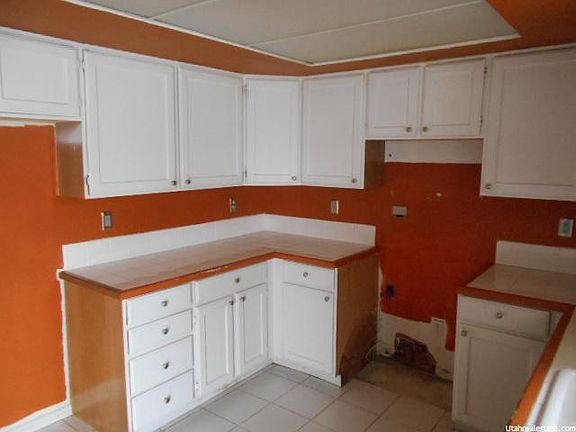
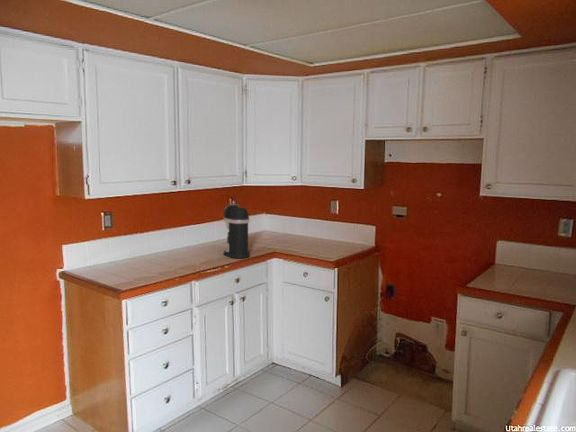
+ coffee maker (236, 230)
